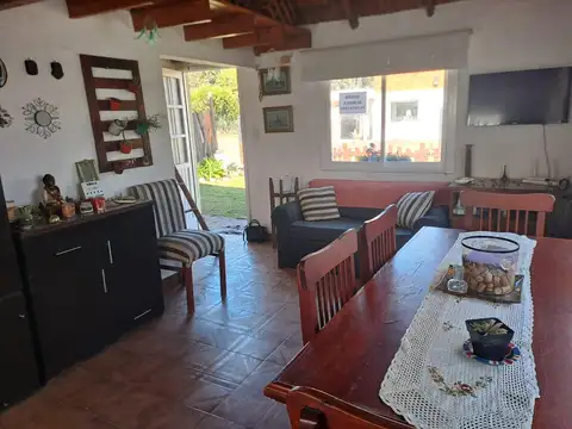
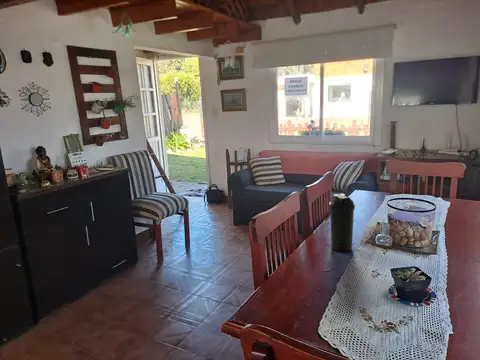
+ water bottle (341, 222)
